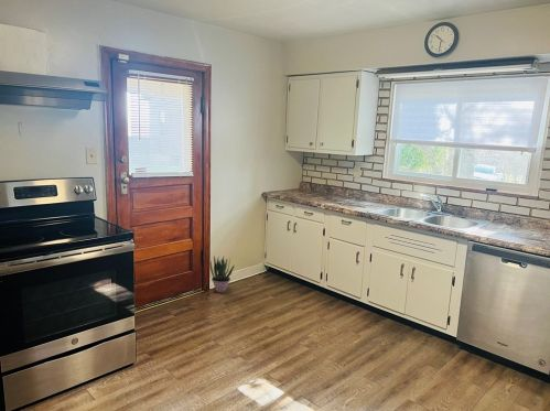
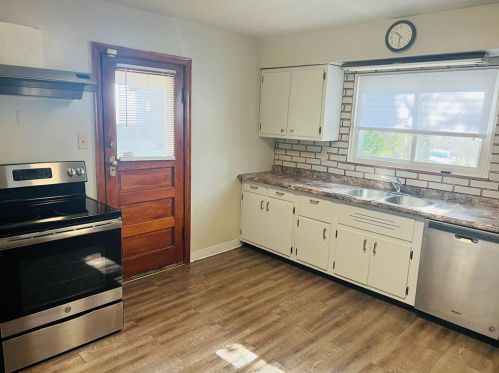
- potted plant (222, 273)
